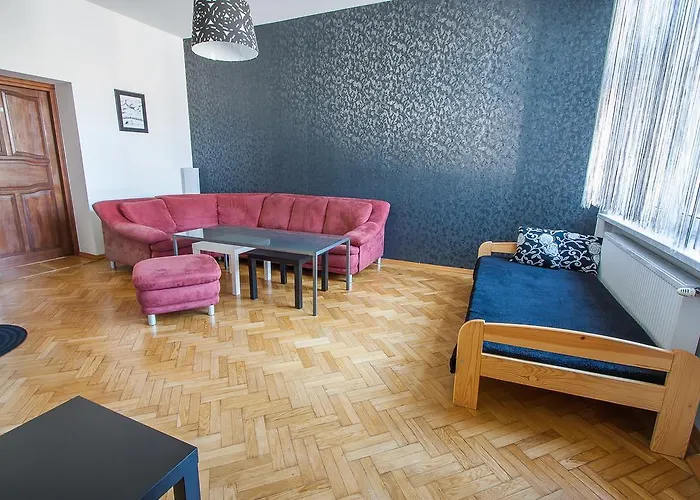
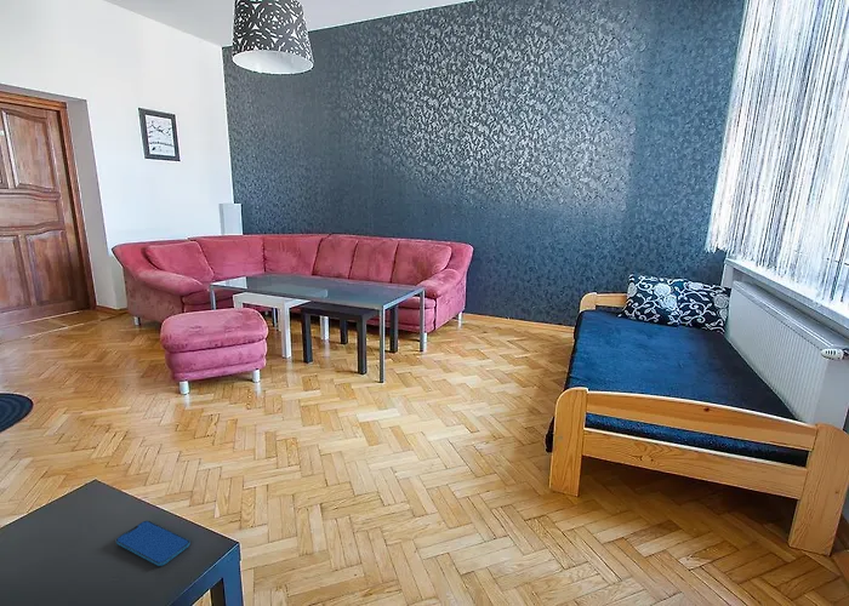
+ smartphone (153, 542)
